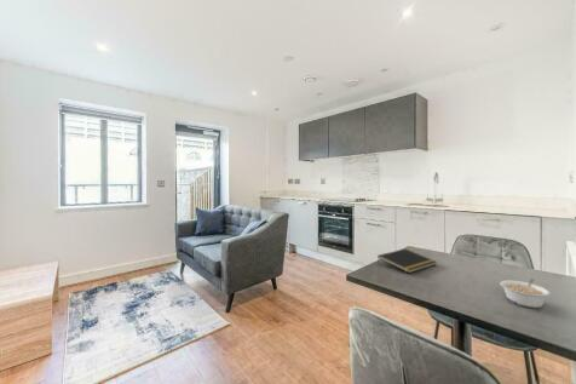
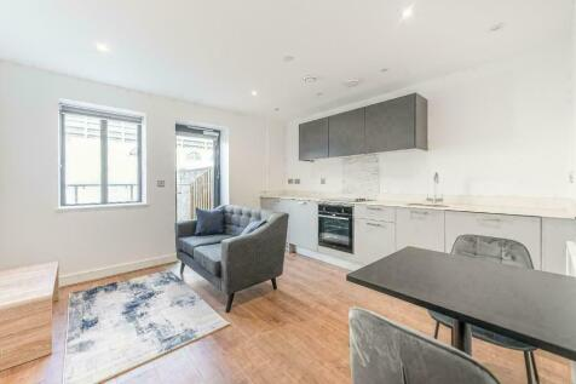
- notepad (407, 259)
- legume (523, 292)
